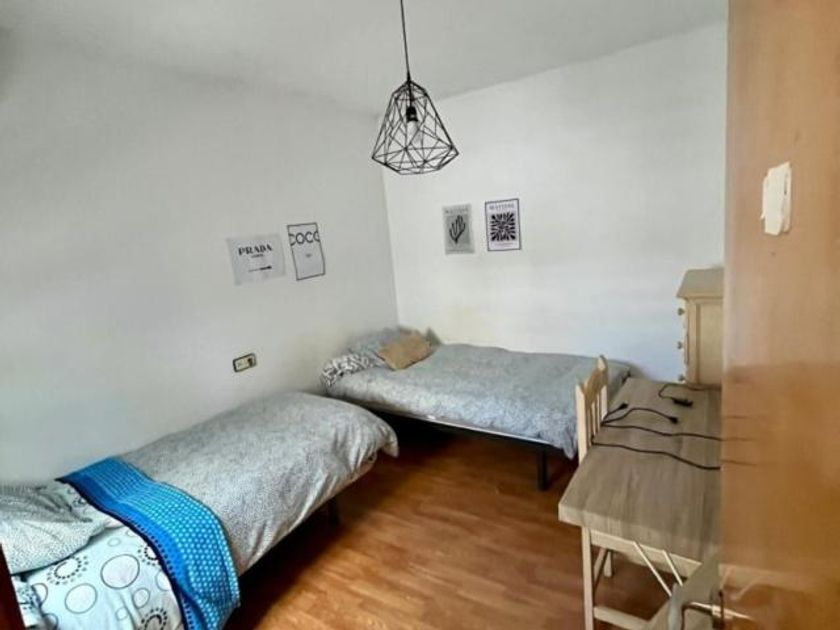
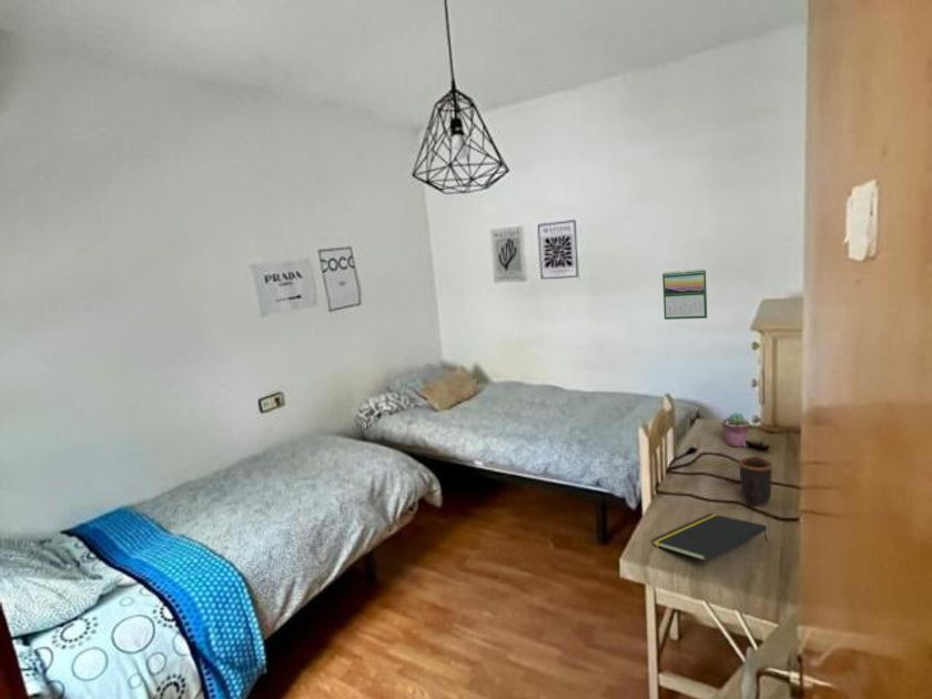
+ mug (756, 484)
+ notepad (708, 535)
+ potted succulent (736, 428)
+ calendar (683, 294)
